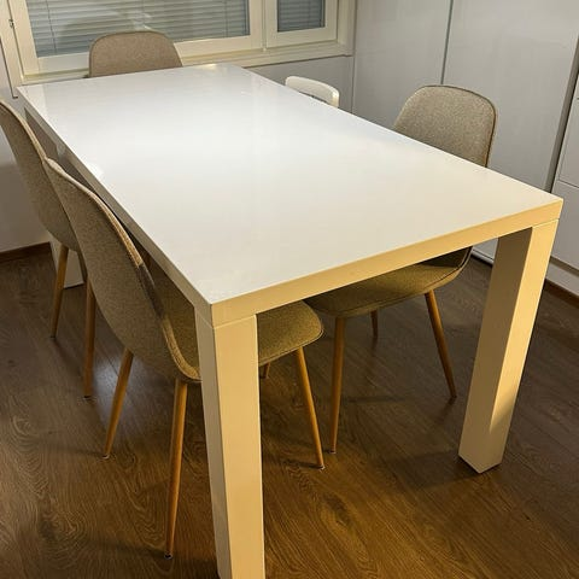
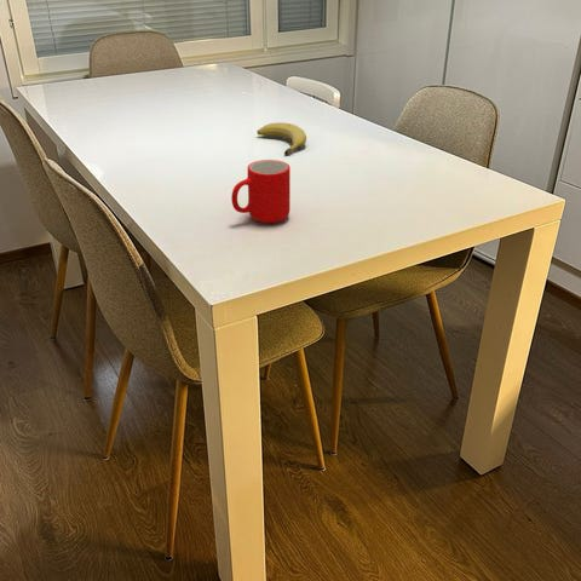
+ cup (259, 194)
+ fruit (284, 136)
